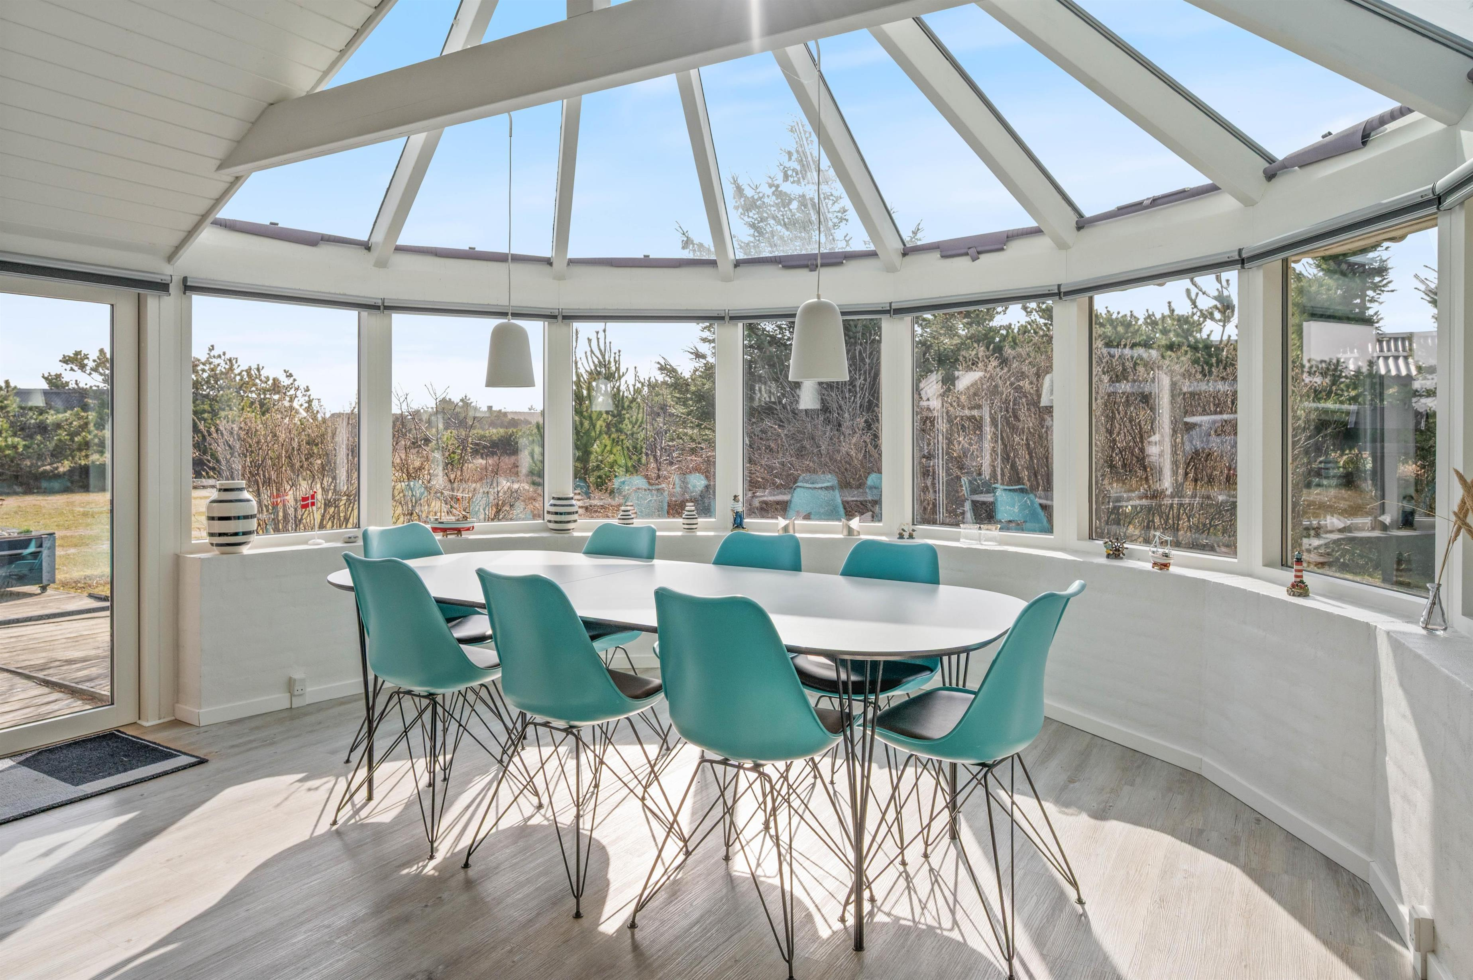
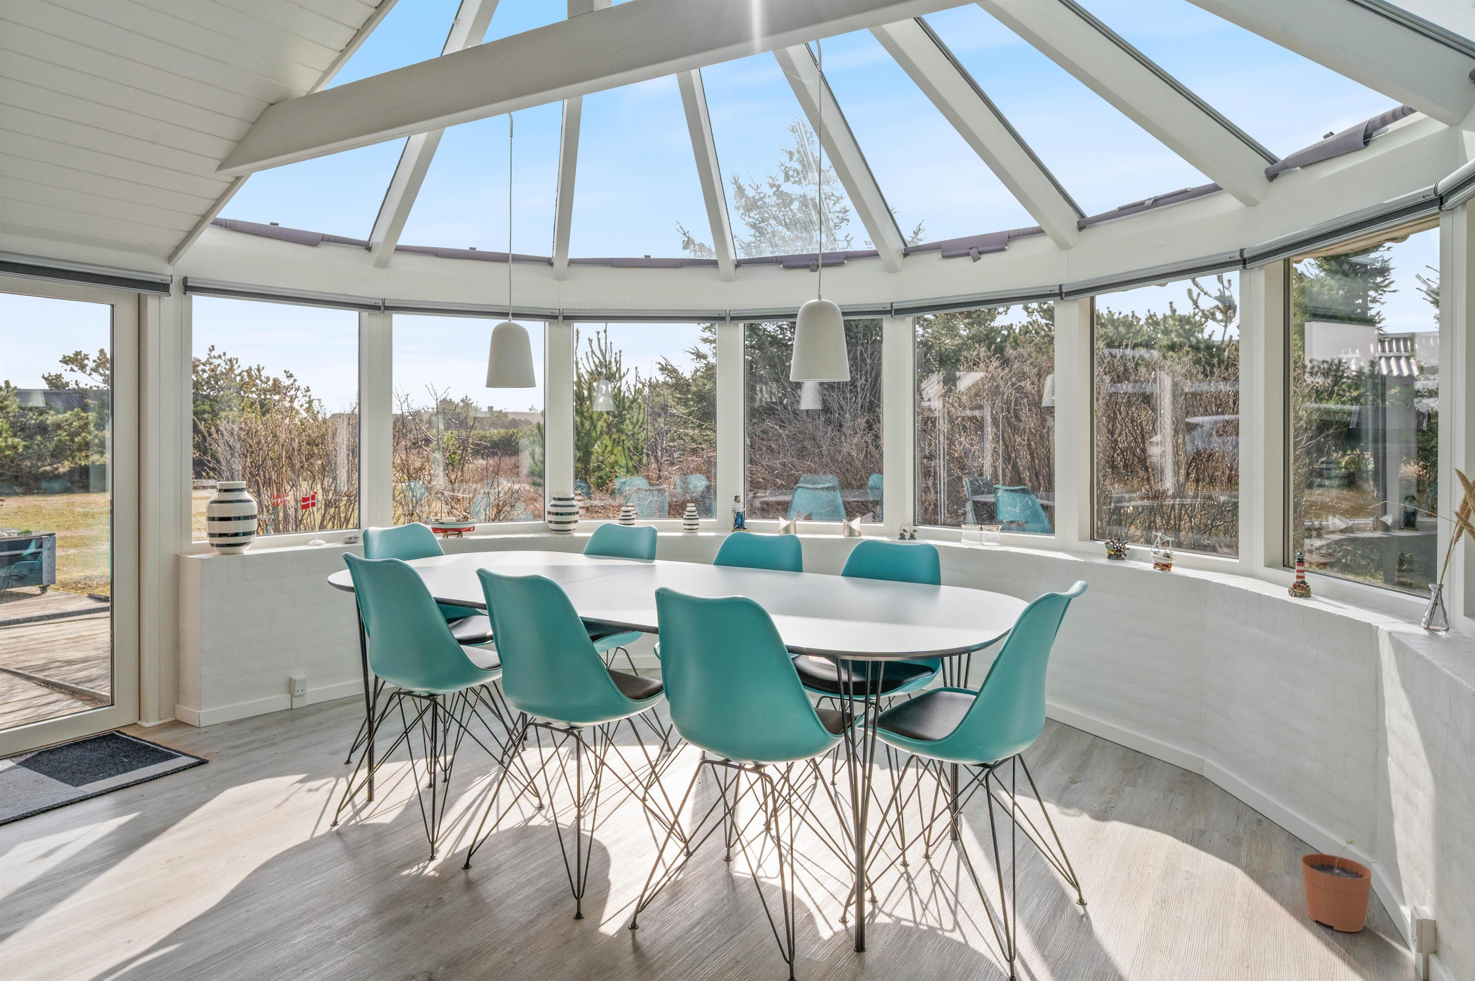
+ plant pot (1335, 879)
